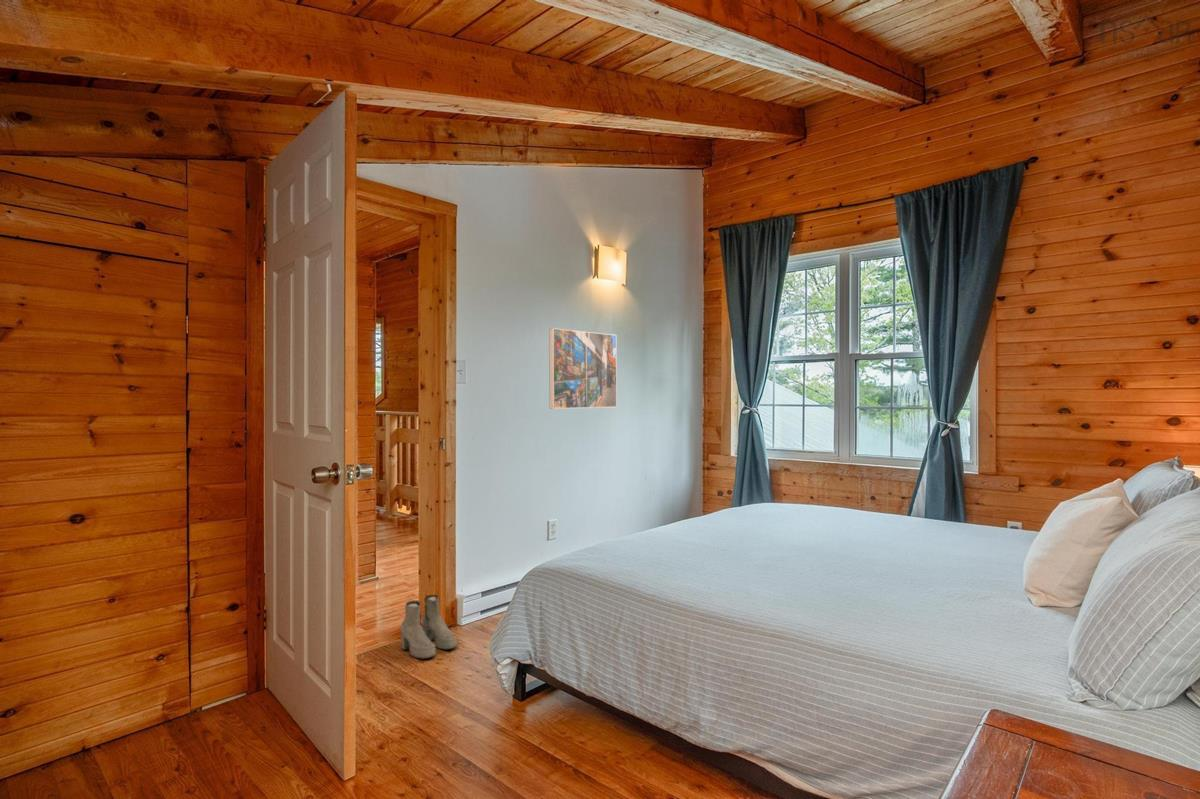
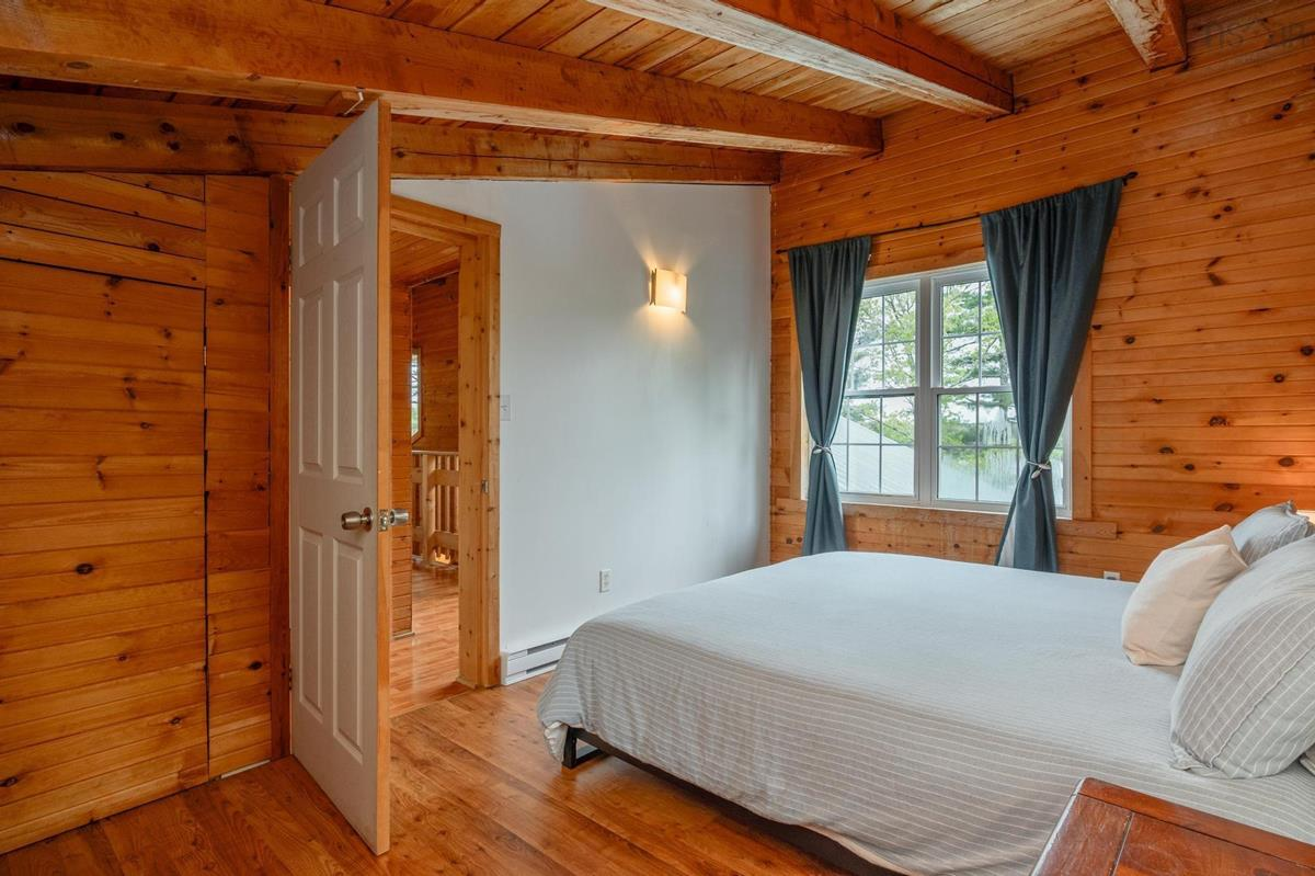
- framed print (584, 369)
- boots (428, 624)
